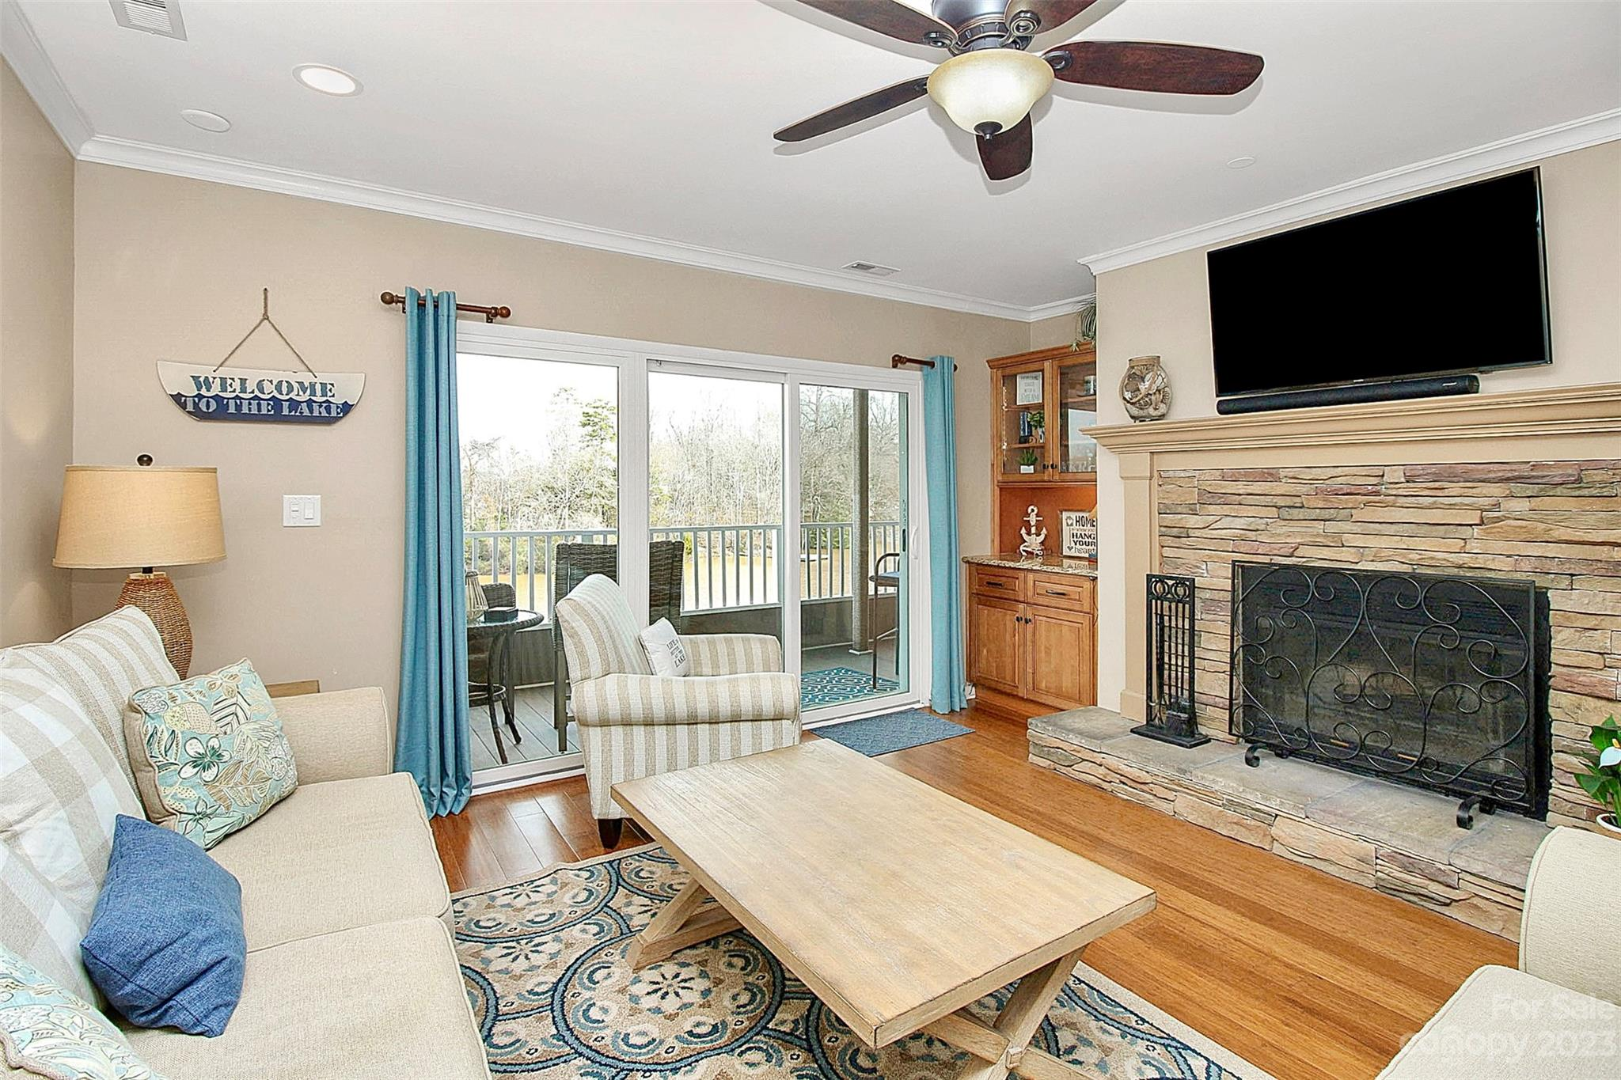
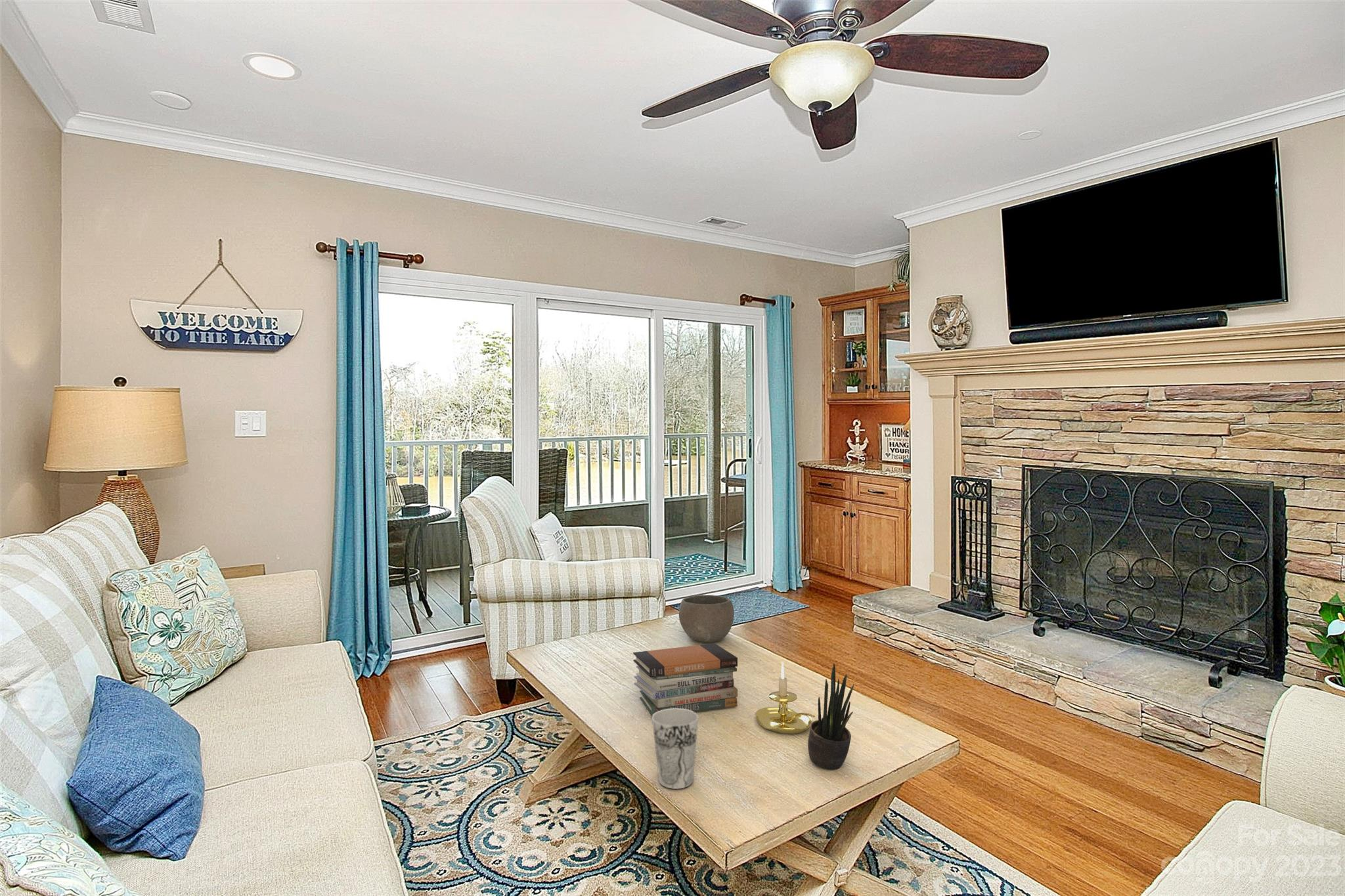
+ bowl (706, 618)
+ cup (675, 748)
+ candle holder (786, 694)
+ potted plant (833, 715)
+ book stack (684, 678)
